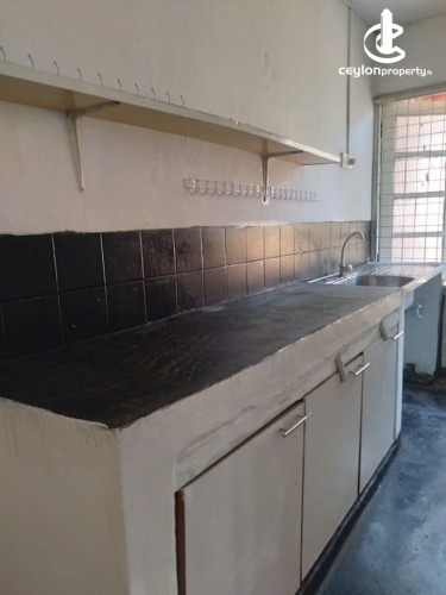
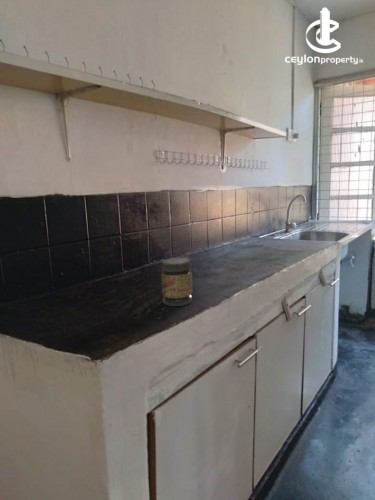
+ jar (176, 281)
